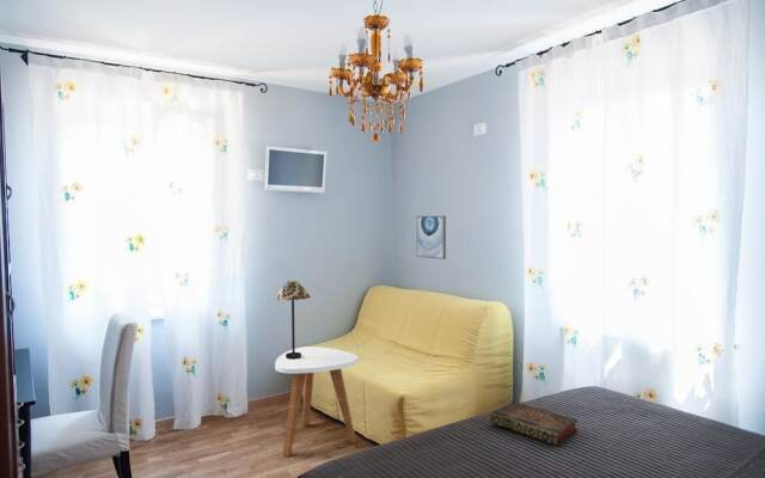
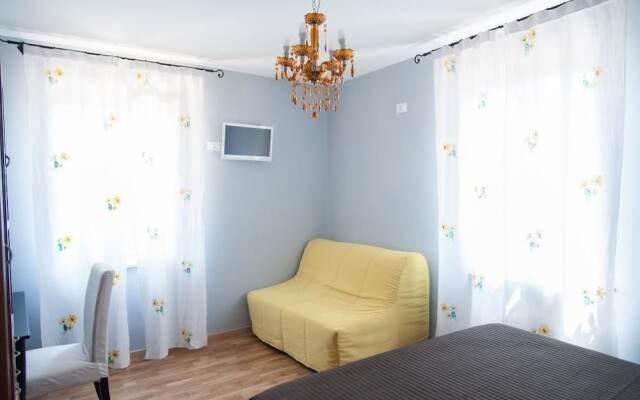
- book (533, 421)
- table lamp (293, 319)
- wall art (430, 237)
- side table (310, 398)
